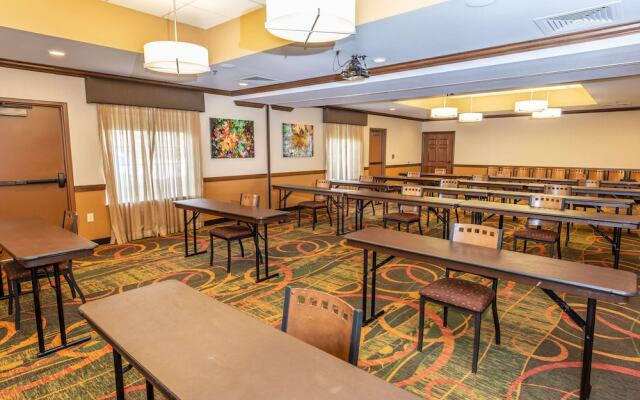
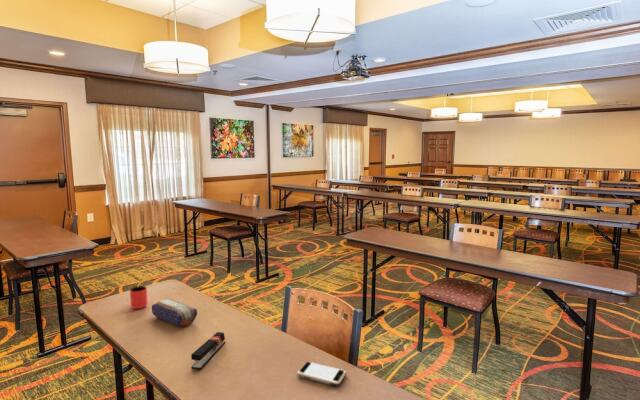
+ pencil case (174, 311)
+ smartphone (321, 373)
+ stapler (209, 348)
+ cup (137, 297)
